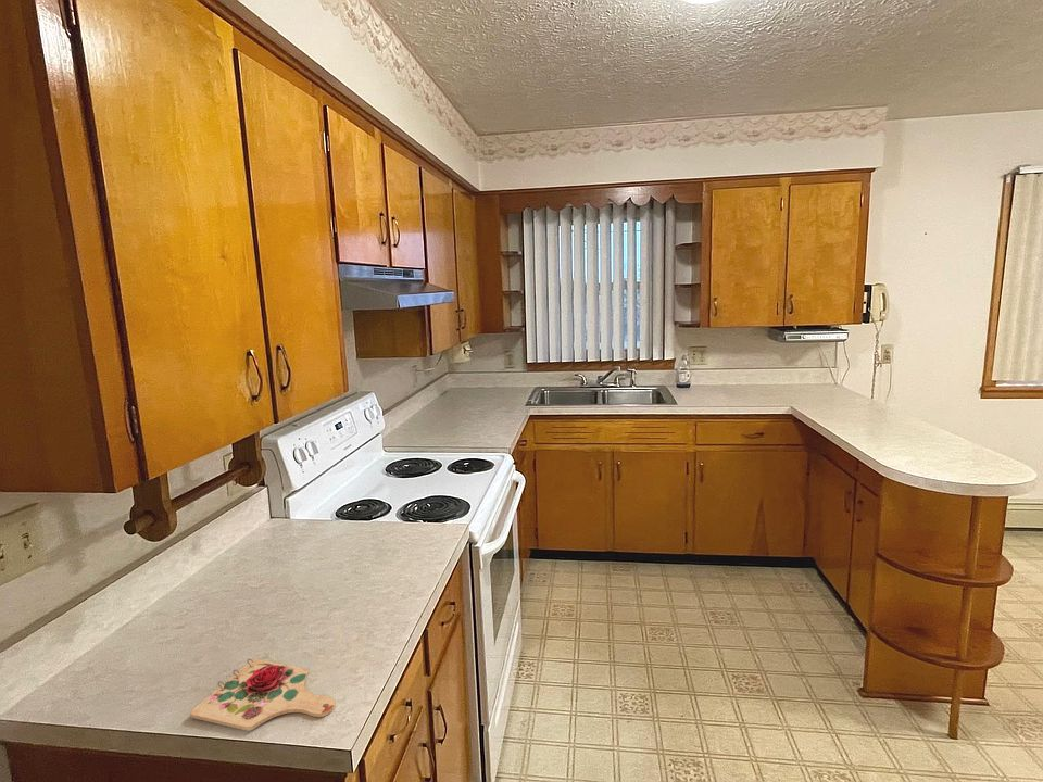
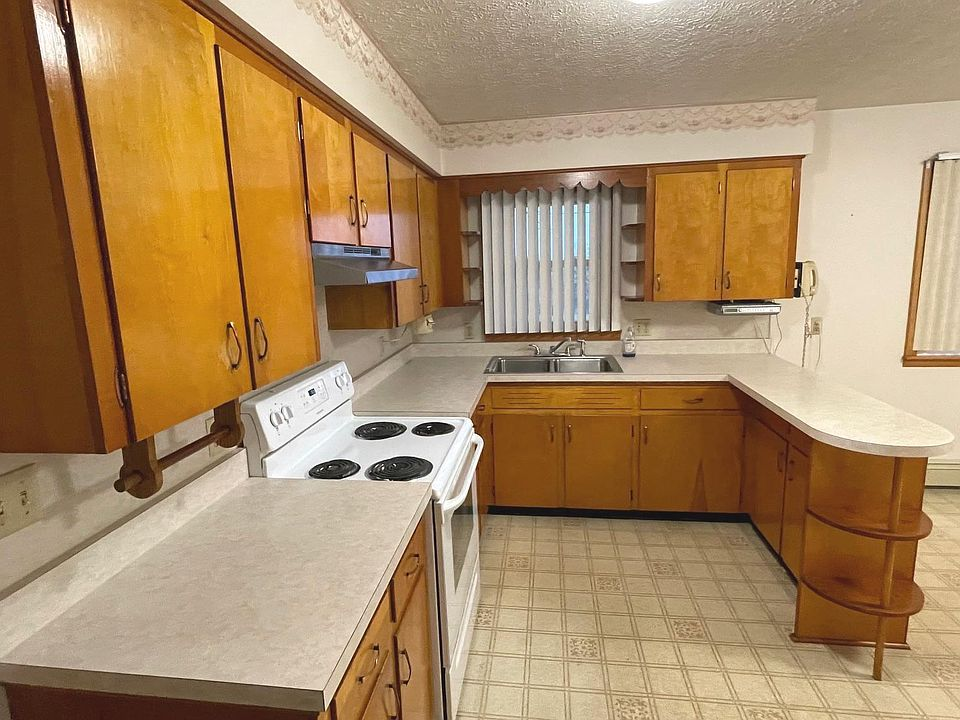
- cutting board (275, 692)
